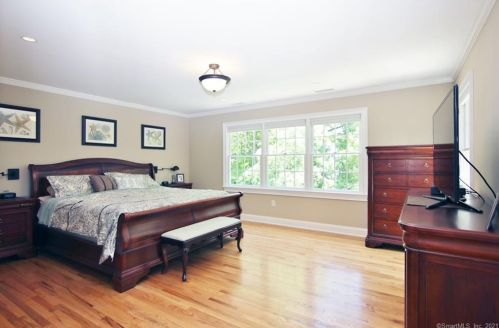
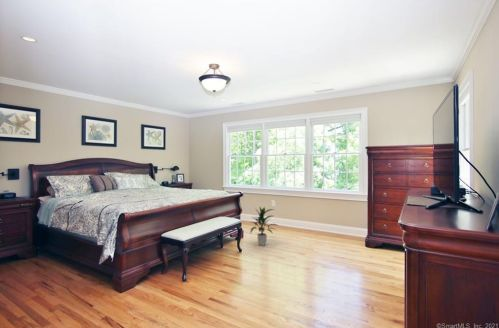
+ indoor plant (262, 224)
